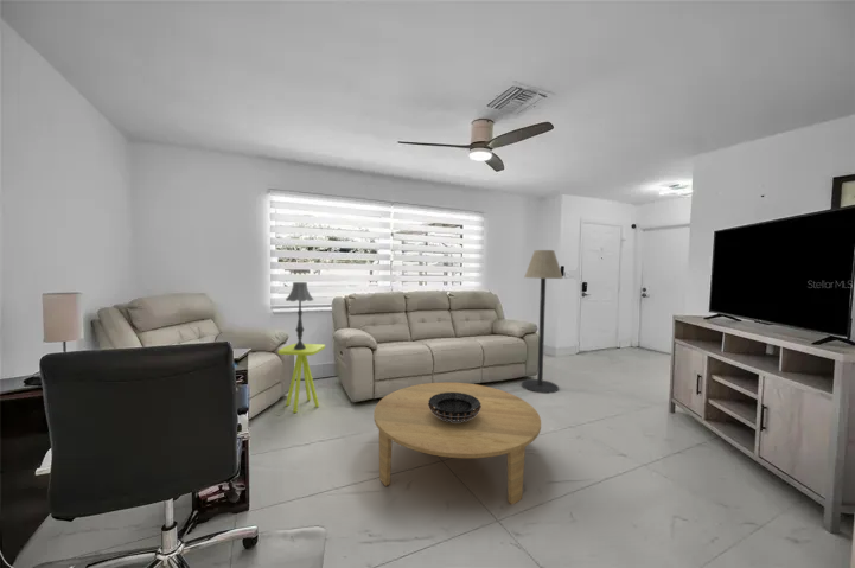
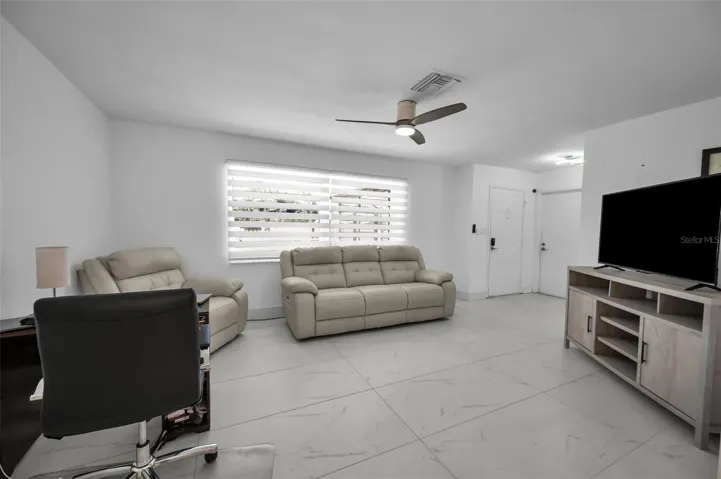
- coffee table (454, 432)
- side table (300, 376)
- table lamp (299, 315)
- decorative bowl (453, 408)
- floor lamp (542, 319)
